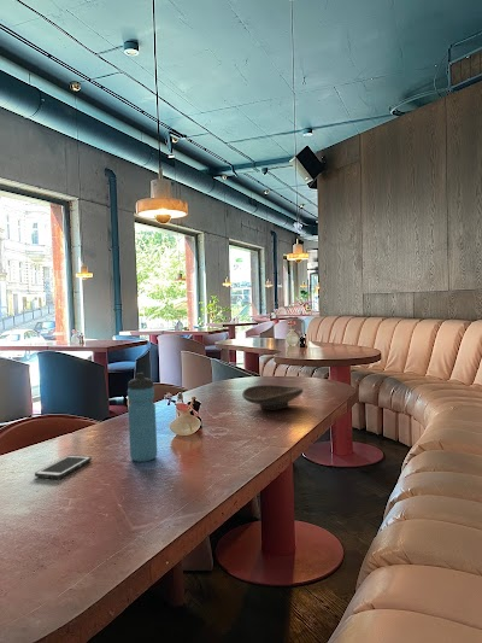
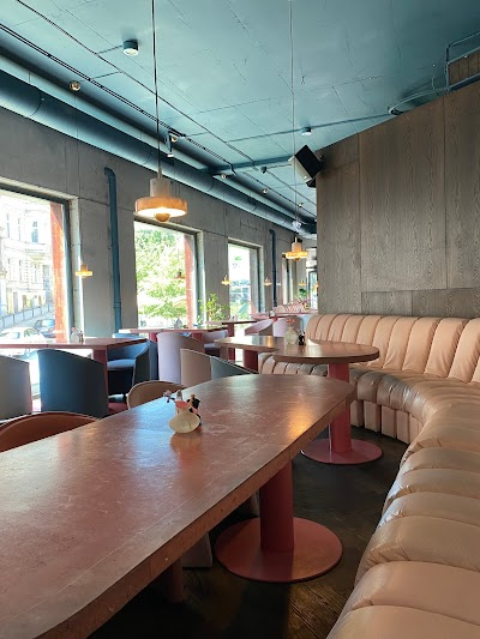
- water bottle (141, 415)
- decorative bowl (272, 397)
- cell phone (64, 466)
